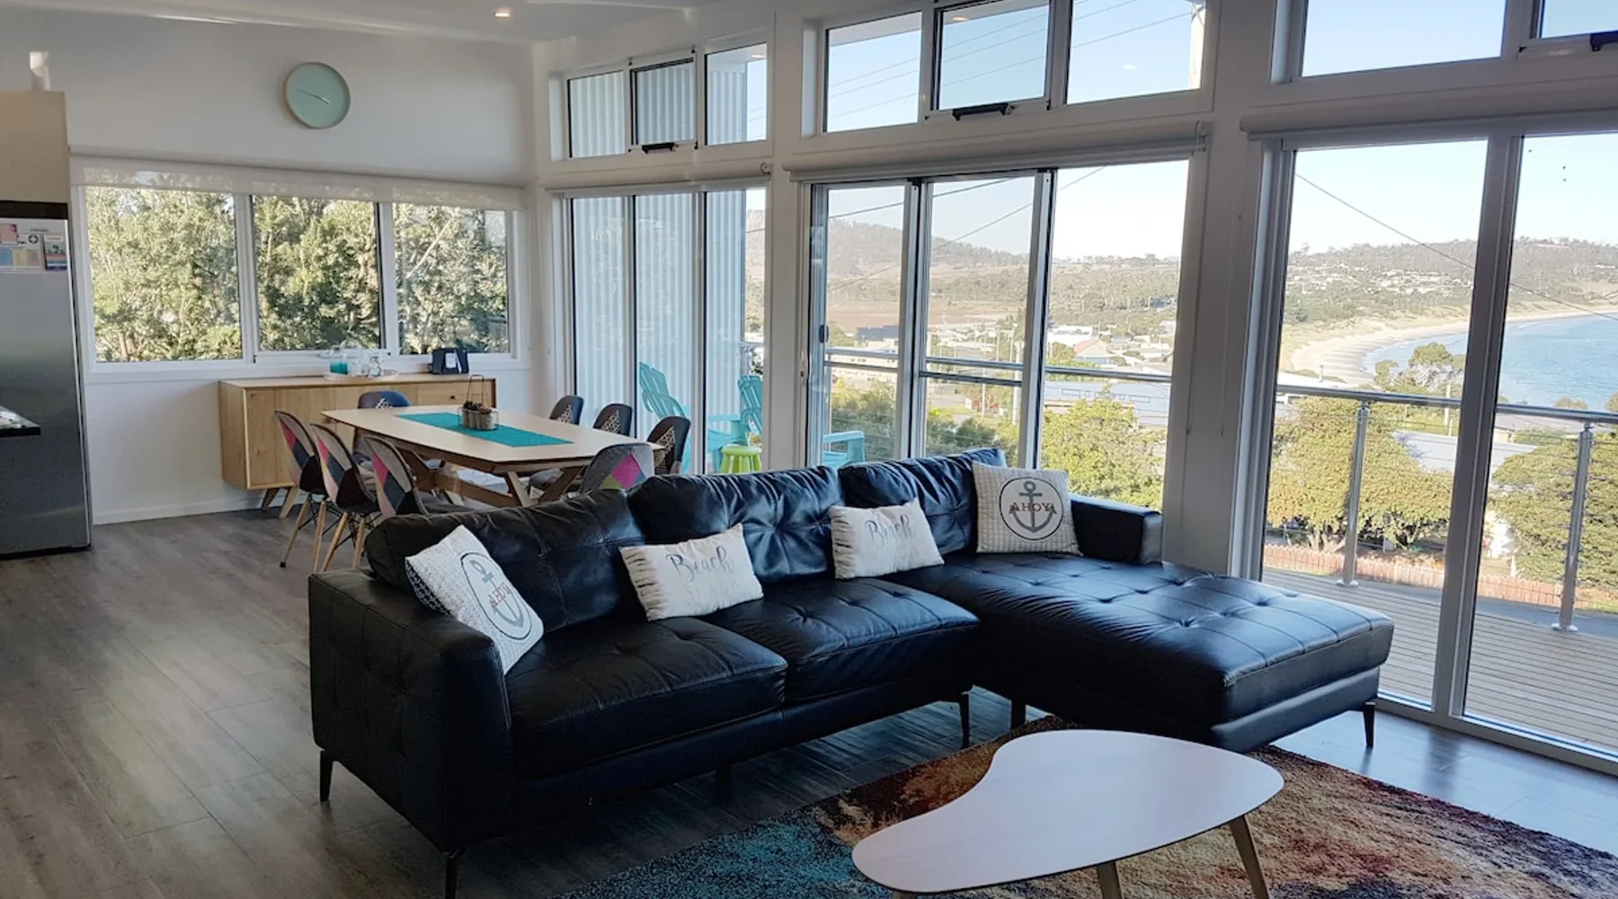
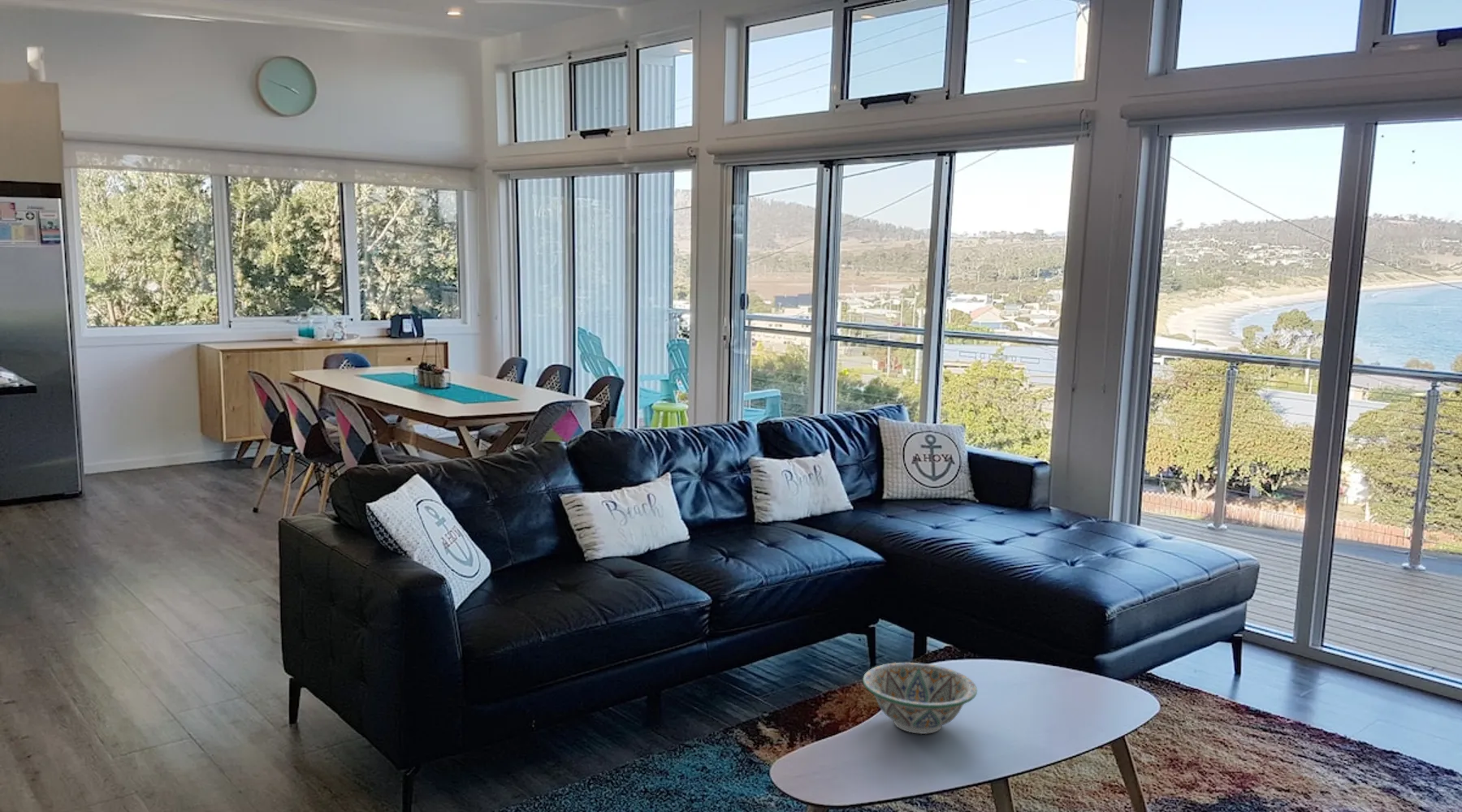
+ decorative bowl (918, 703)
